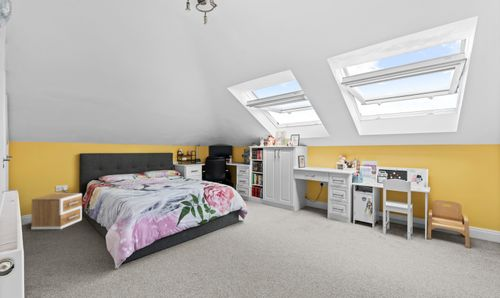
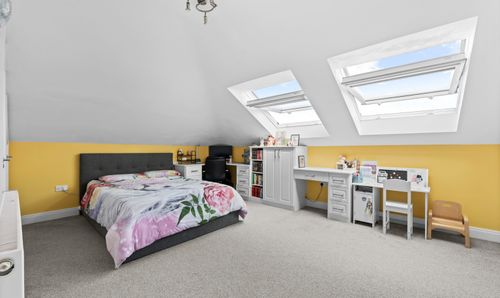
- nightstand (58, 210)
